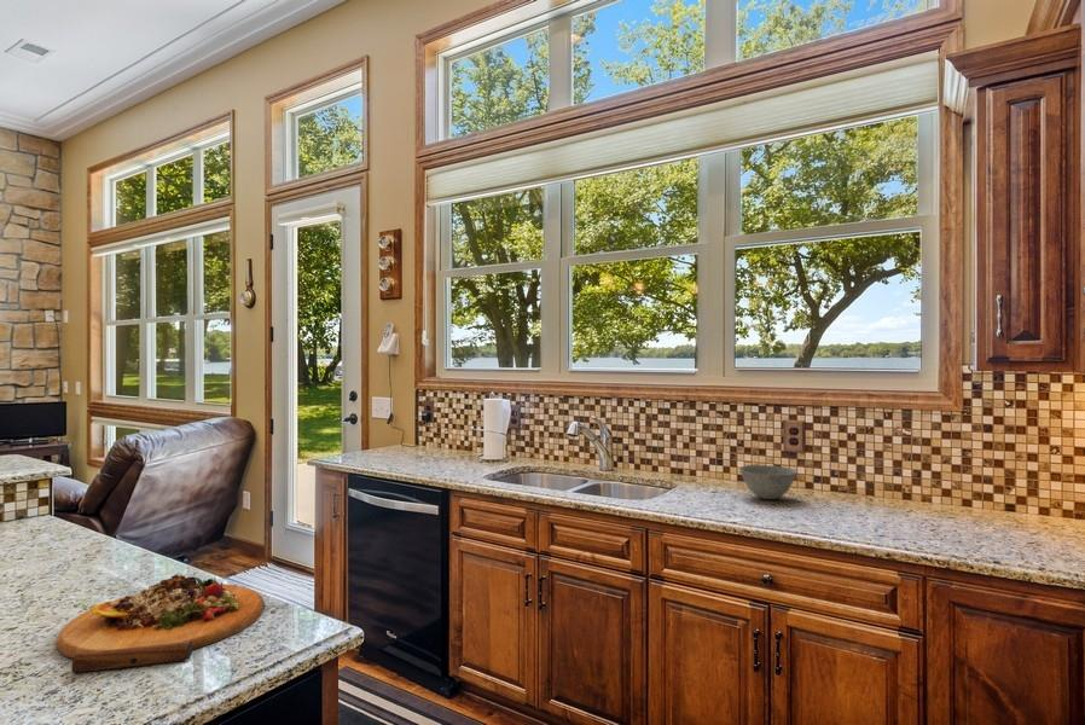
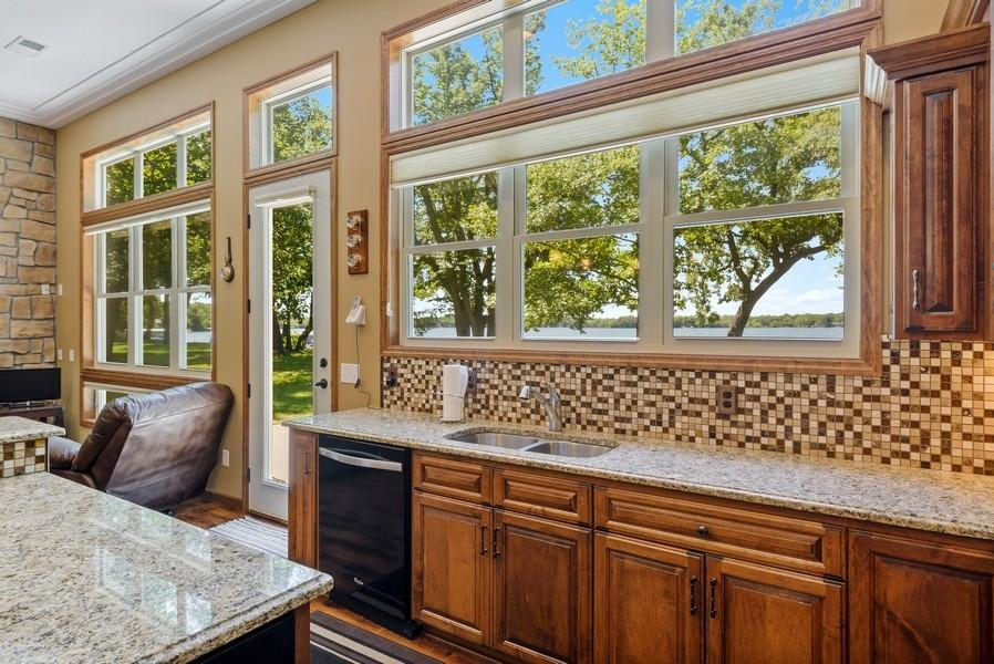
- cutting board (163, 603)
- bowl (767, 483)
